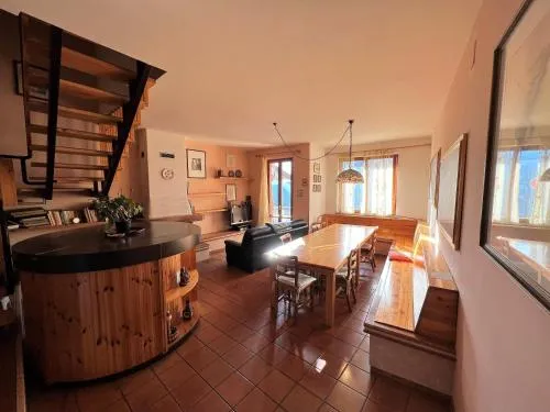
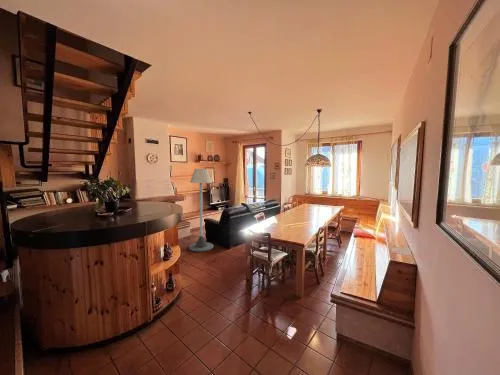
+ floor lamp (201, 208)
